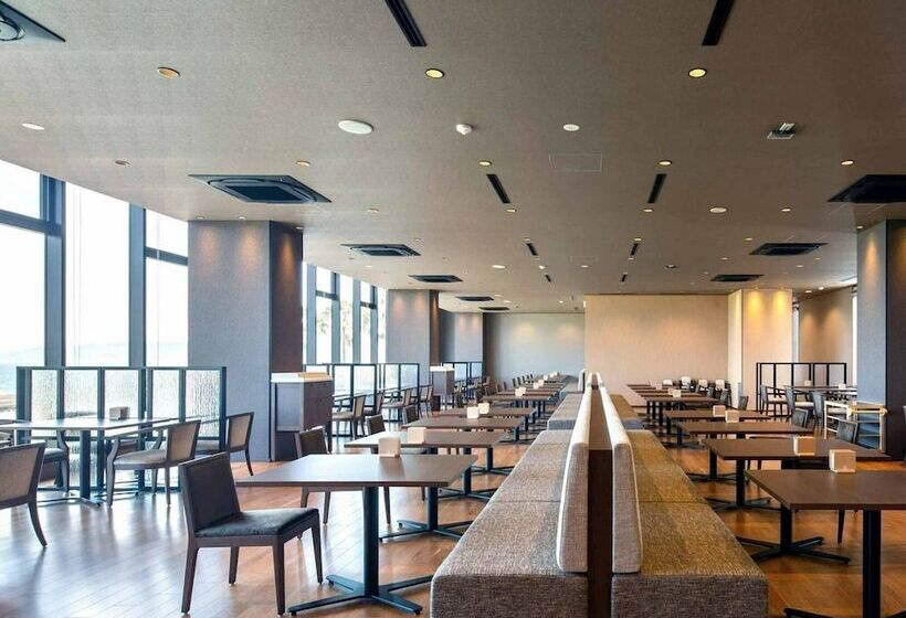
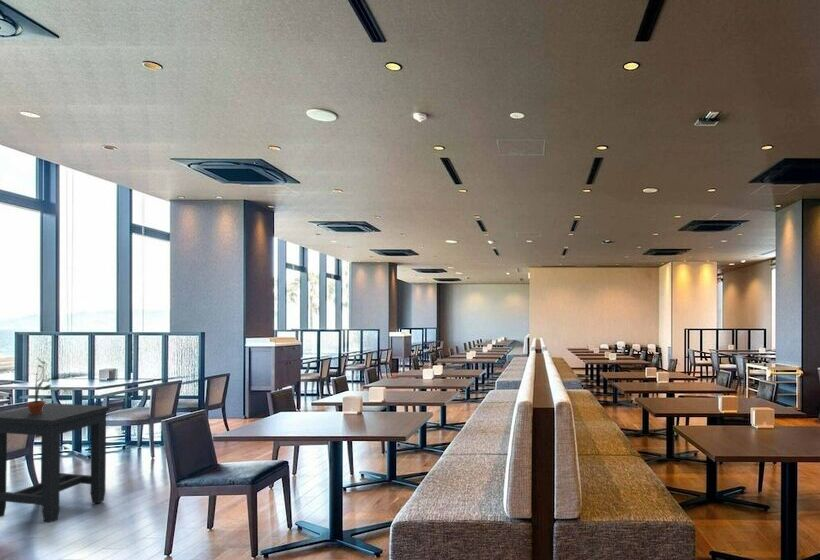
+ potted plant (38, 385)
+ side table (50, 460)
